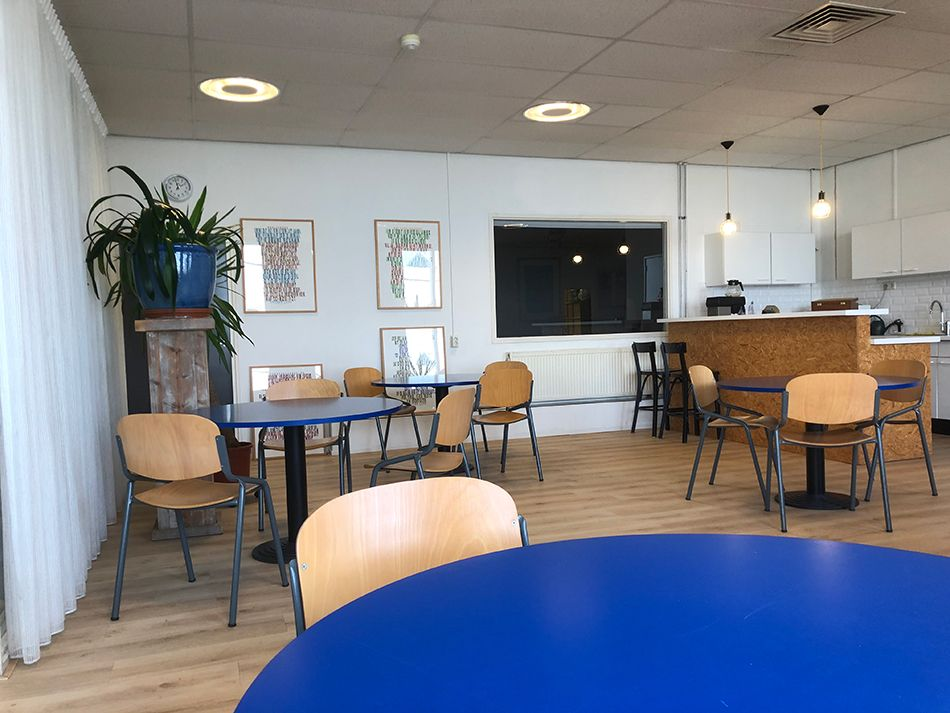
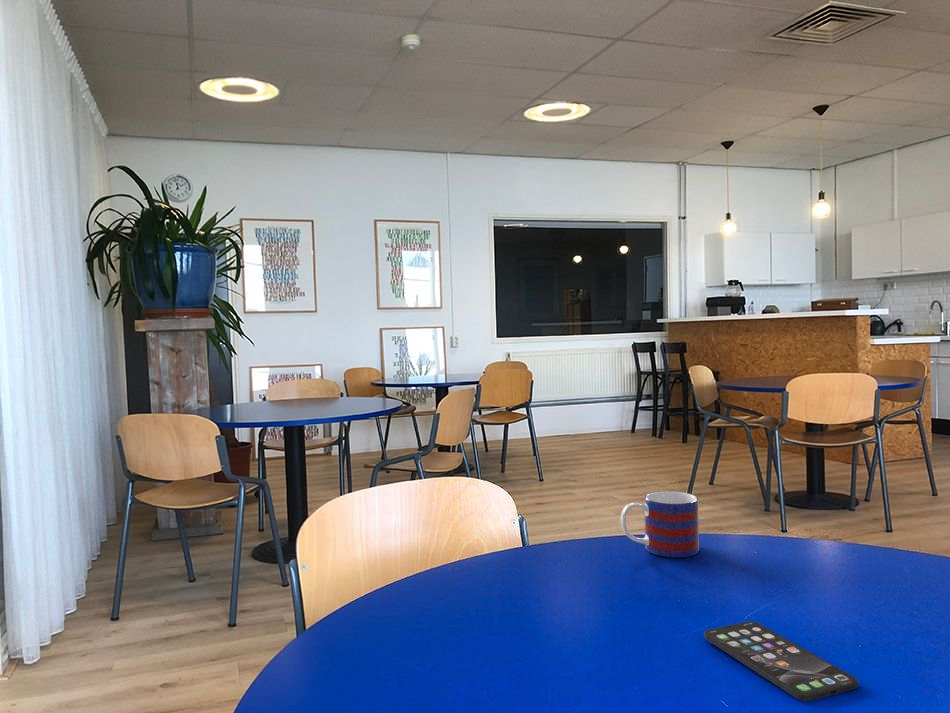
+ smartphone (775, 656)
+ mug (659, 524)
